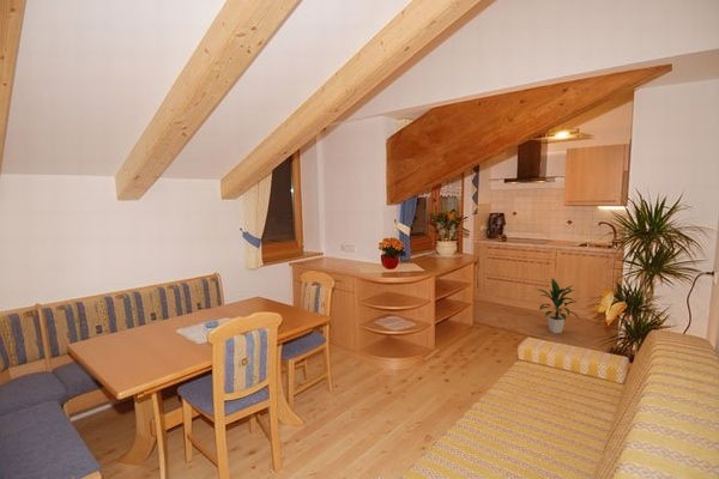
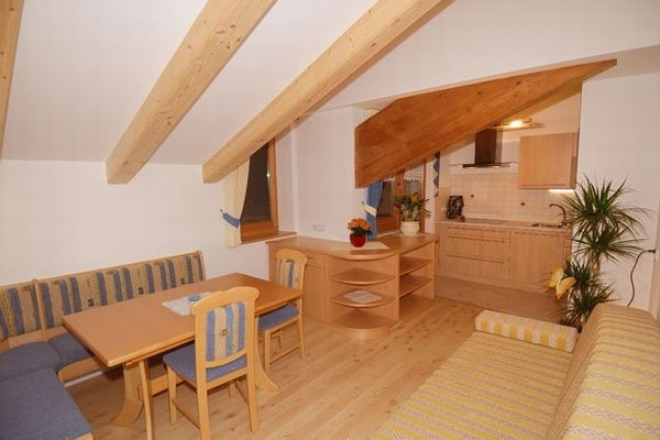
- indoor plant (558, 305)
